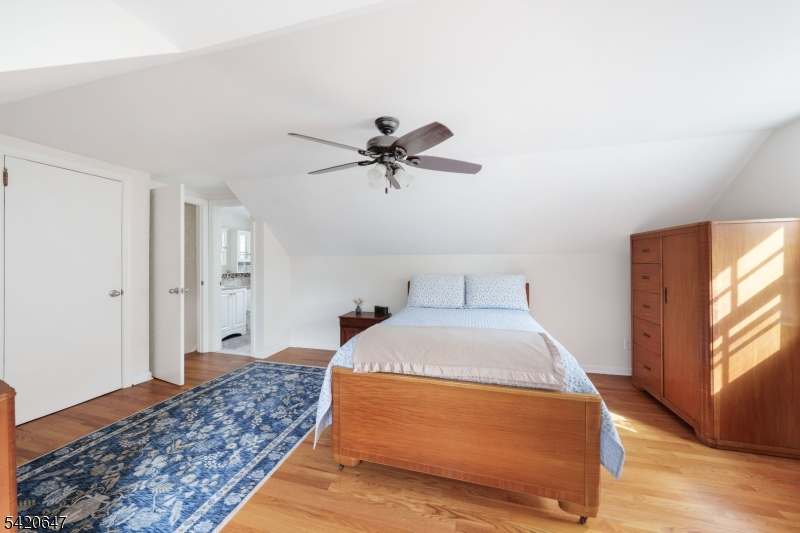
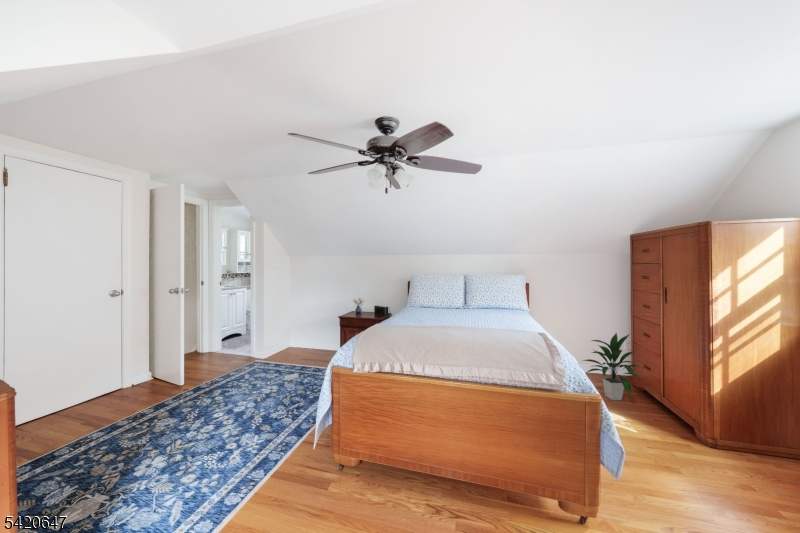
+ indoor plant (613, 366)
